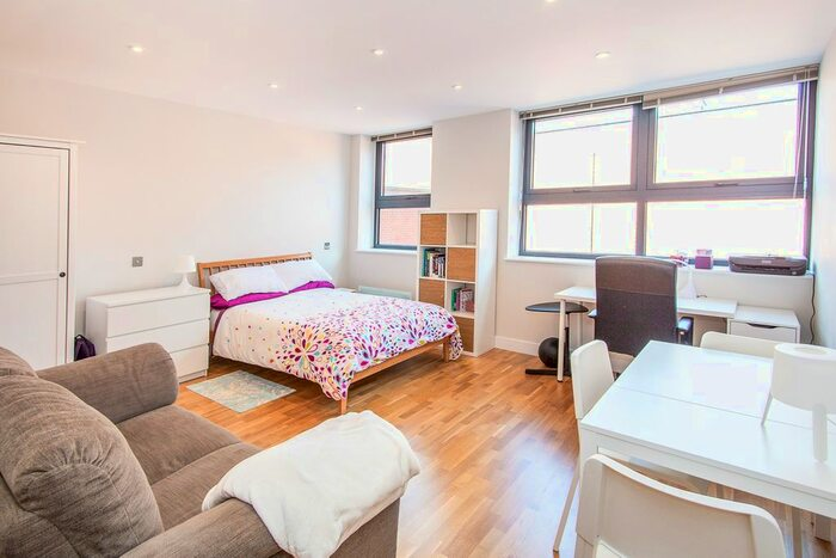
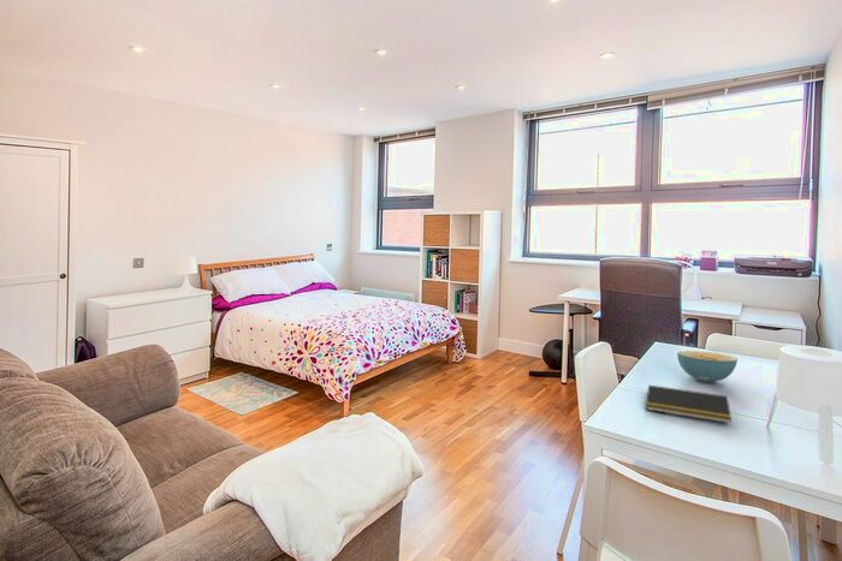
+ cereal bowl (706, 368)
+ notepad (686, 402)
